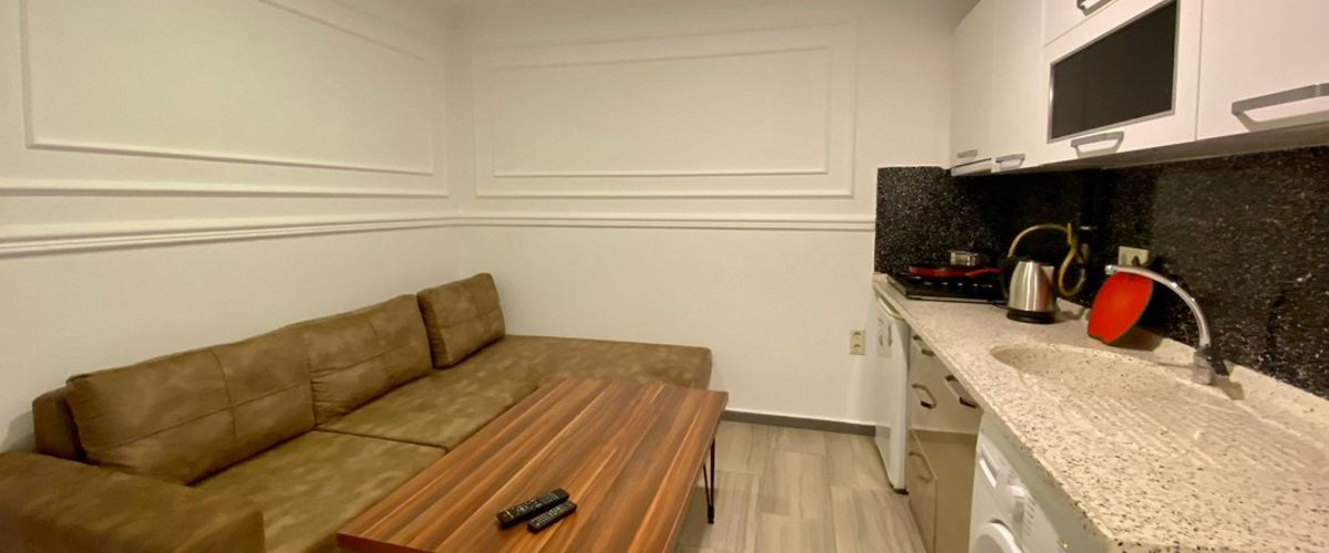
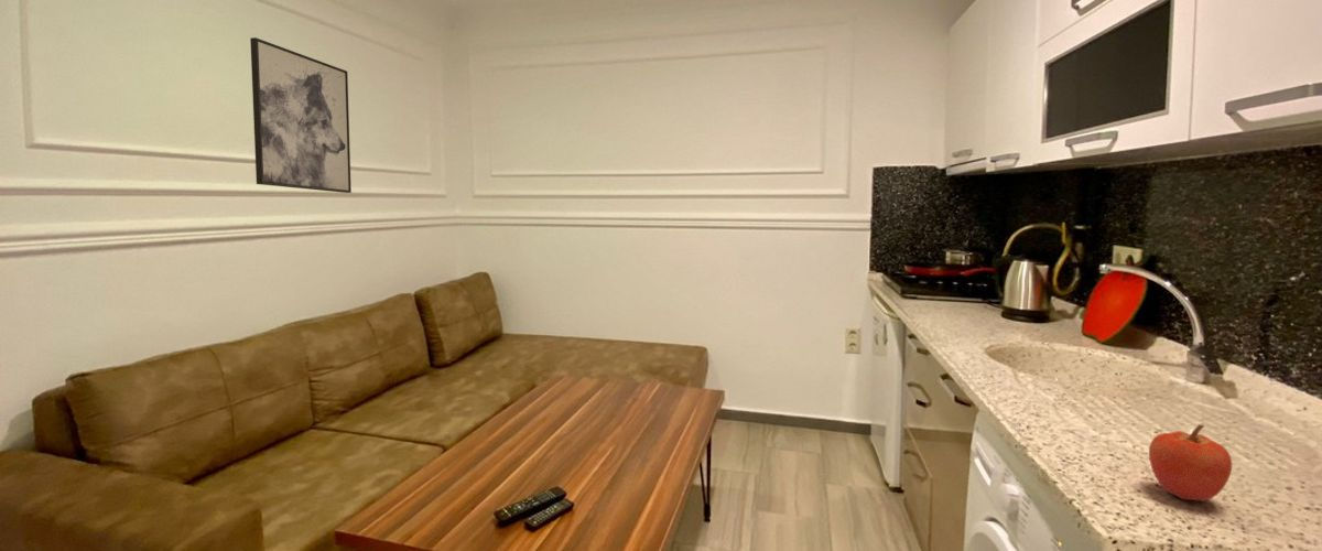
+ wall art (305, 122)
+ apple (1189, 461)
